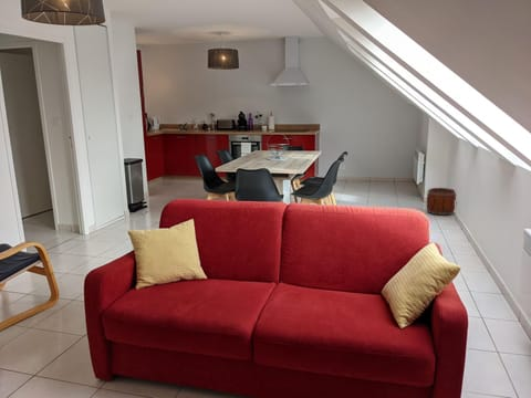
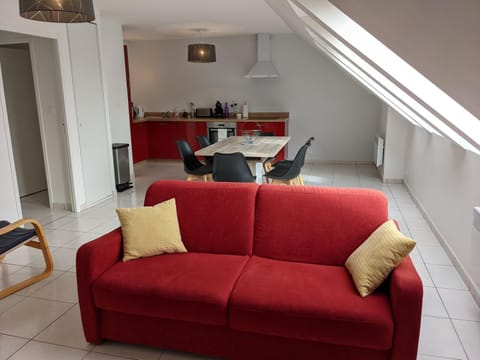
- bucket (440, 201)
